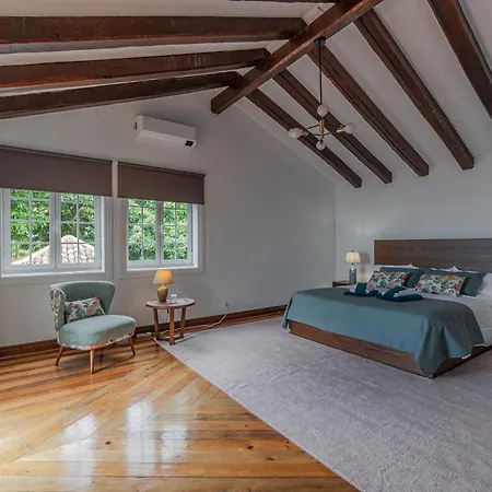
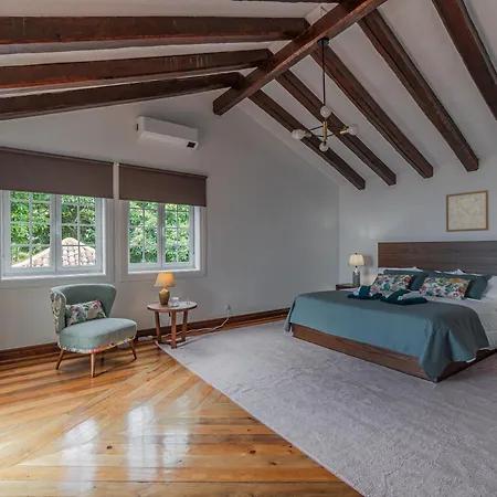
+ wall art (464, 211)
